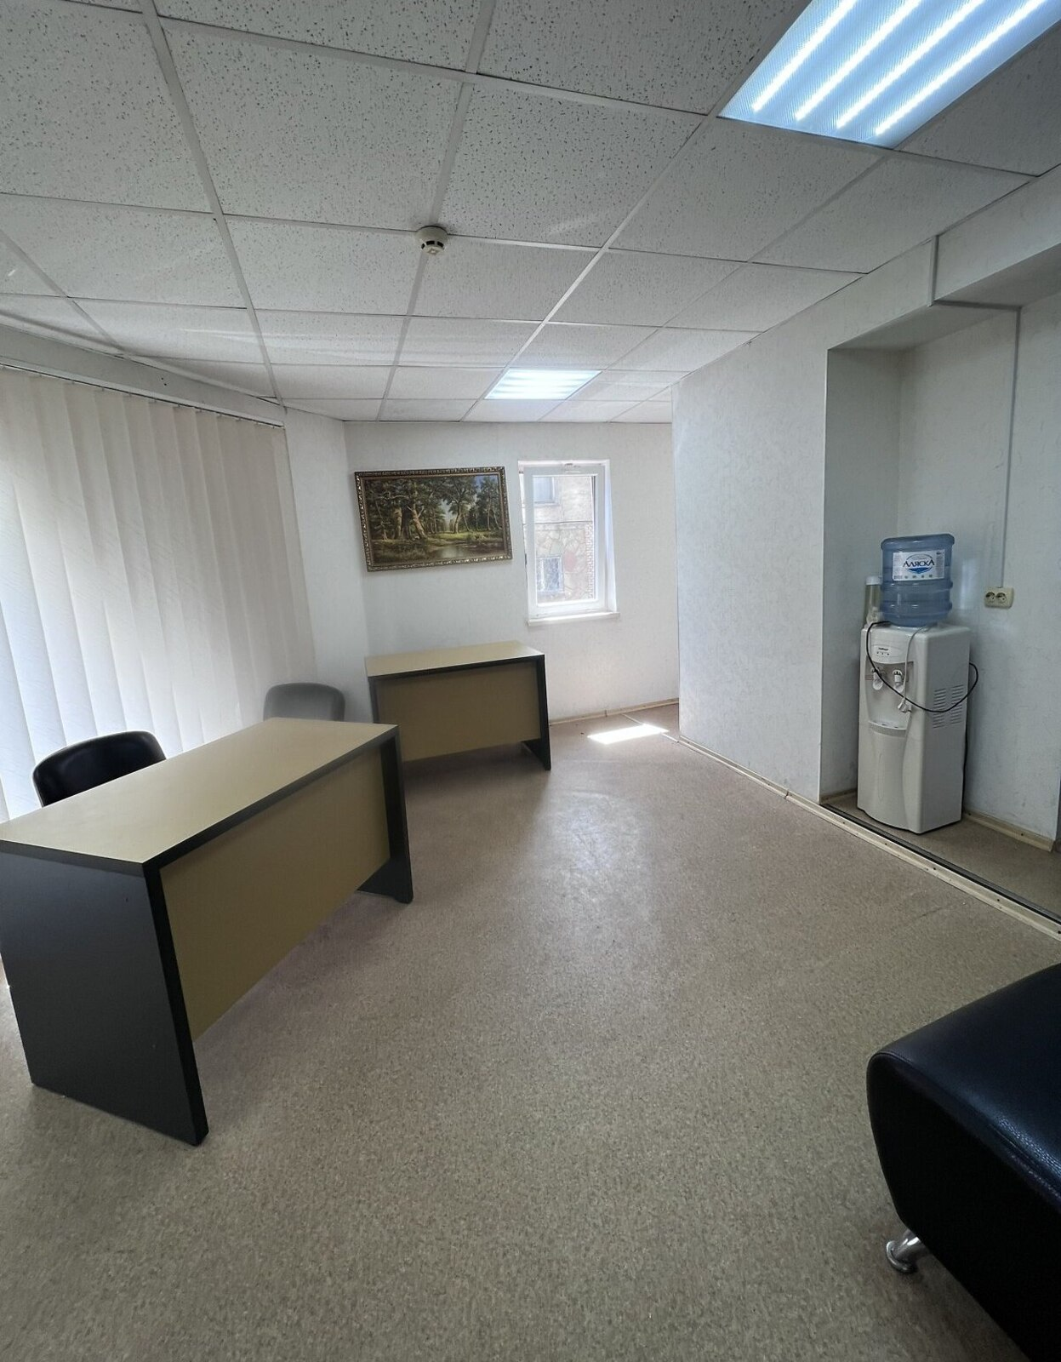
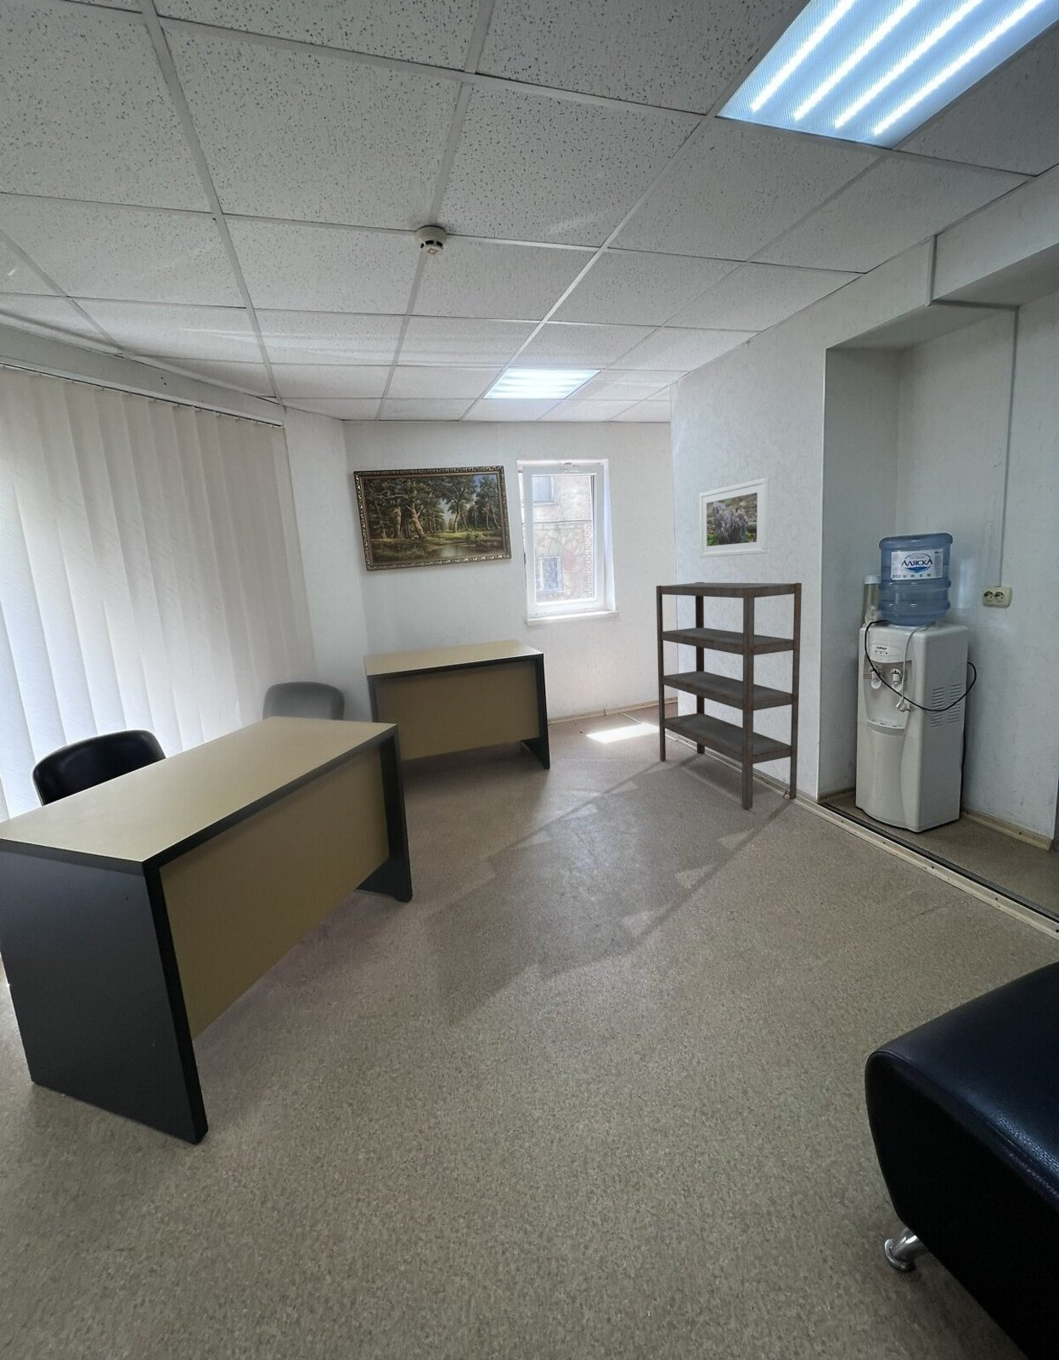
+ shelving unit (721, 683)
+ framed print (730, 521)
